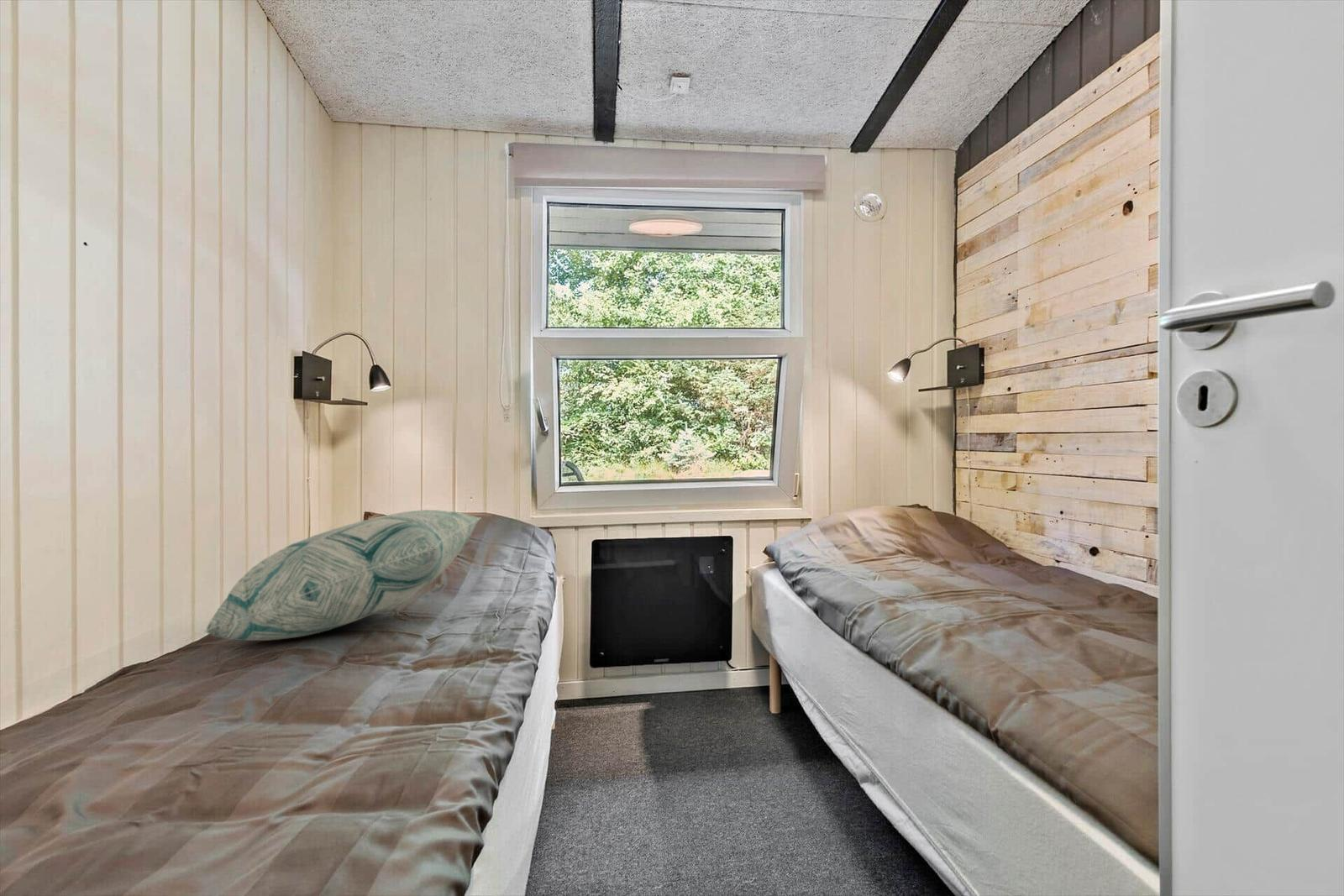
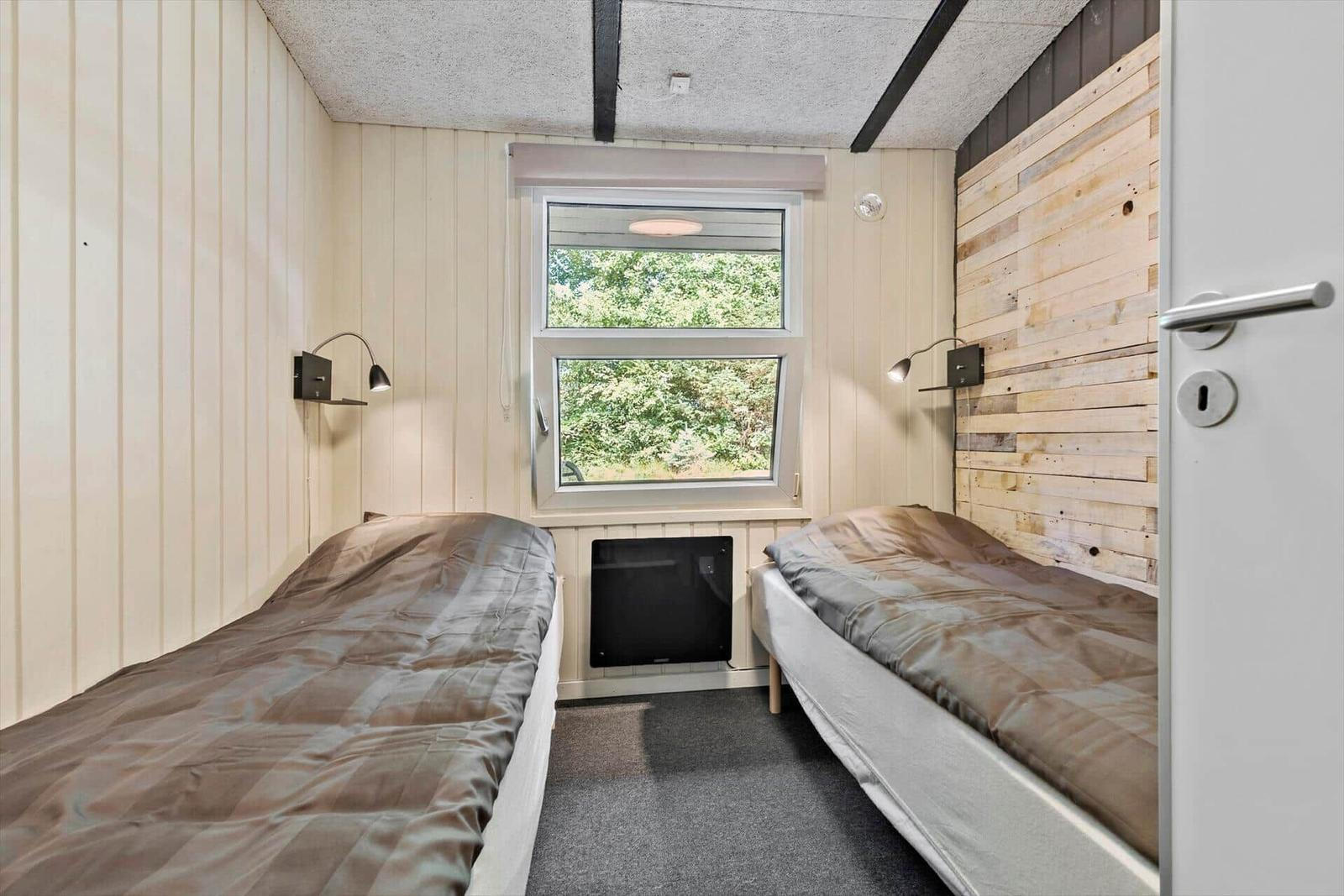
- decorative pillow (369, 568)
